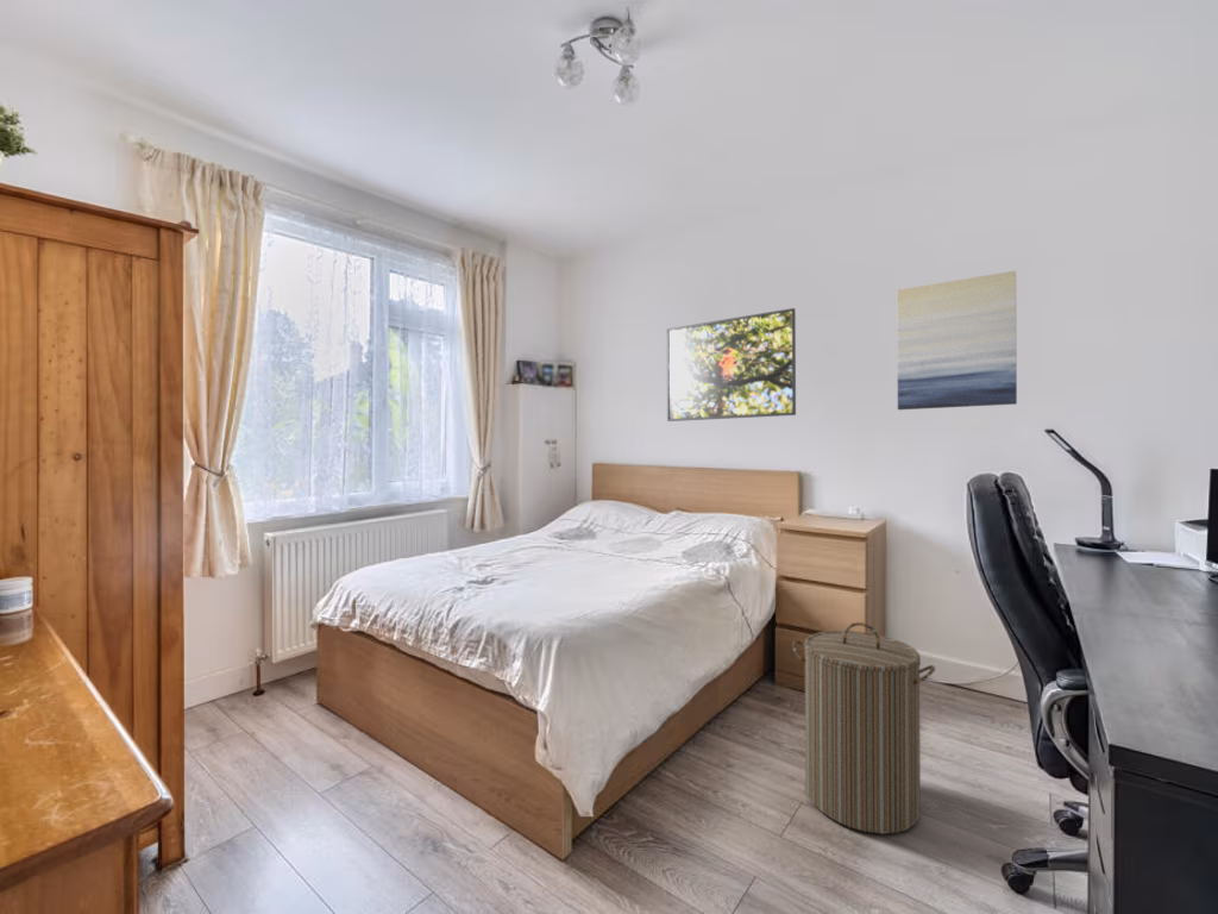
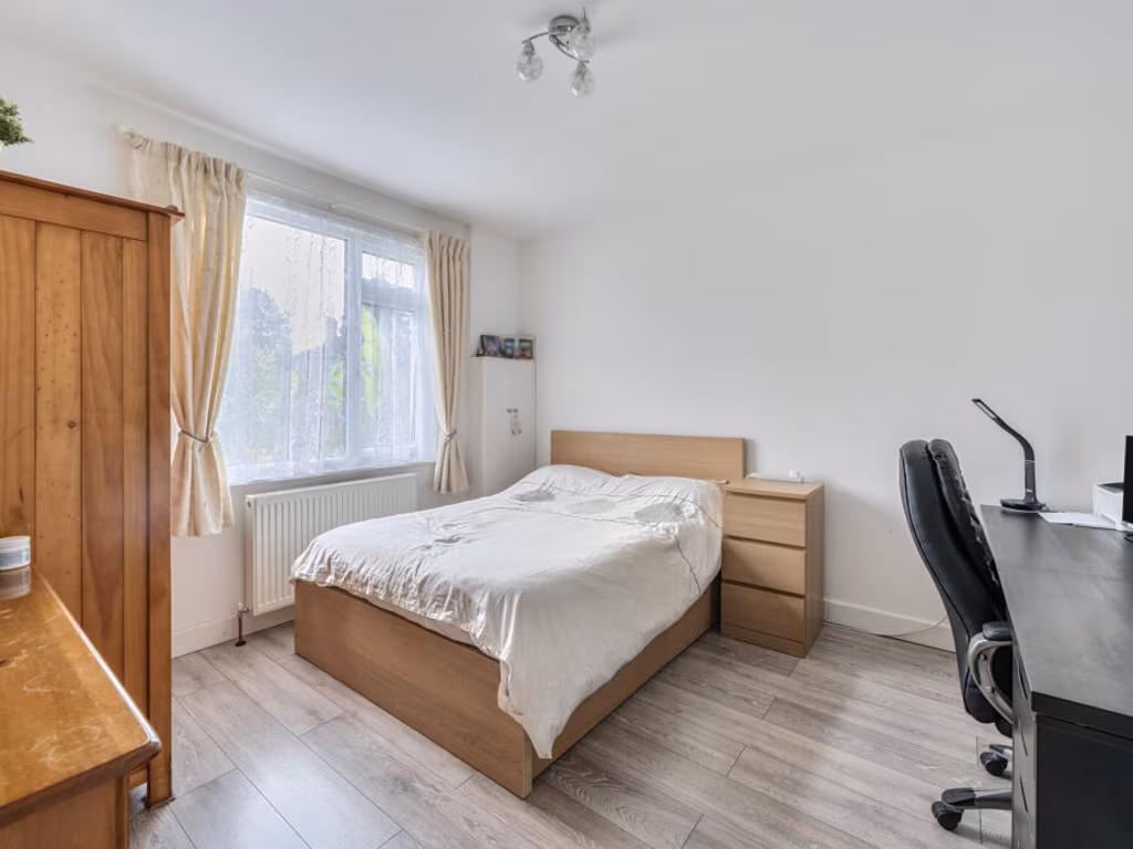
- wall art (954, 344)
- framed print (726, 369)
- laundry hamper (860, 710)
